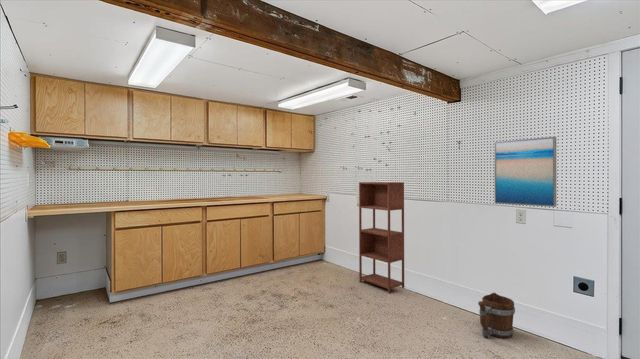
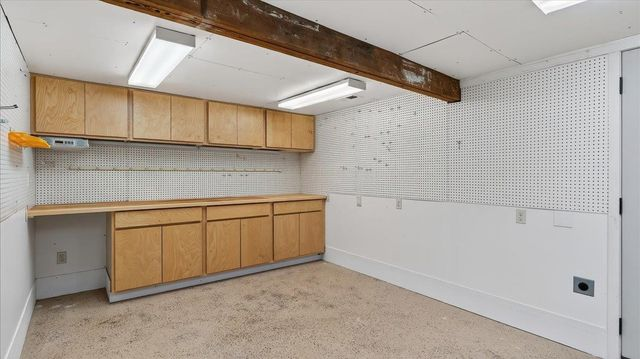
- shelving unit (381, 233)
- bucket (493, 315)
- wall art (523, 172)
